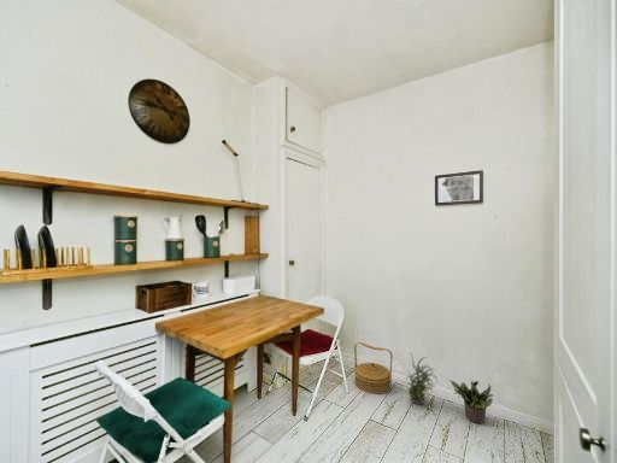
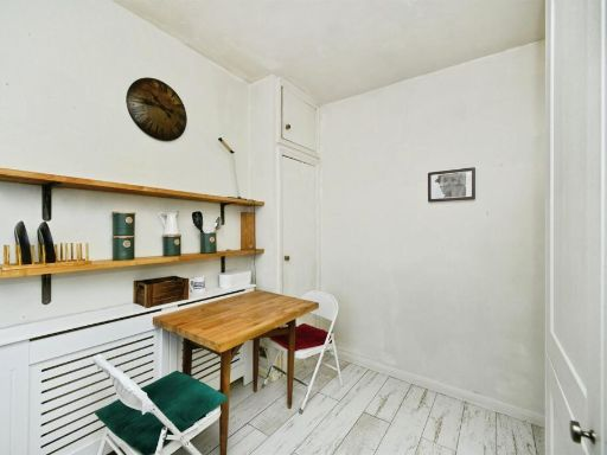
- potted plant (421, 380)
- potted plant (470, 395)
- basket (372, 364)
